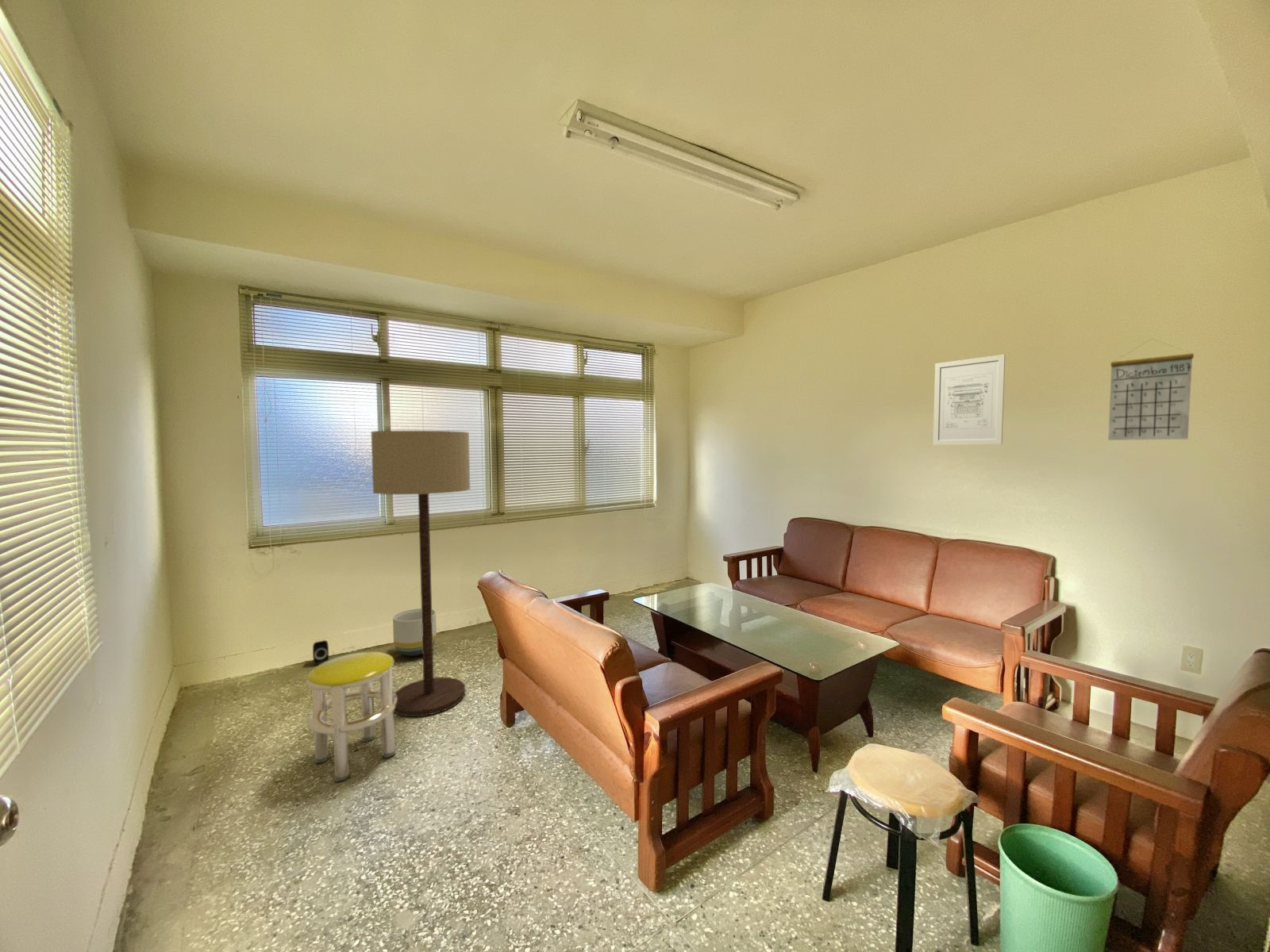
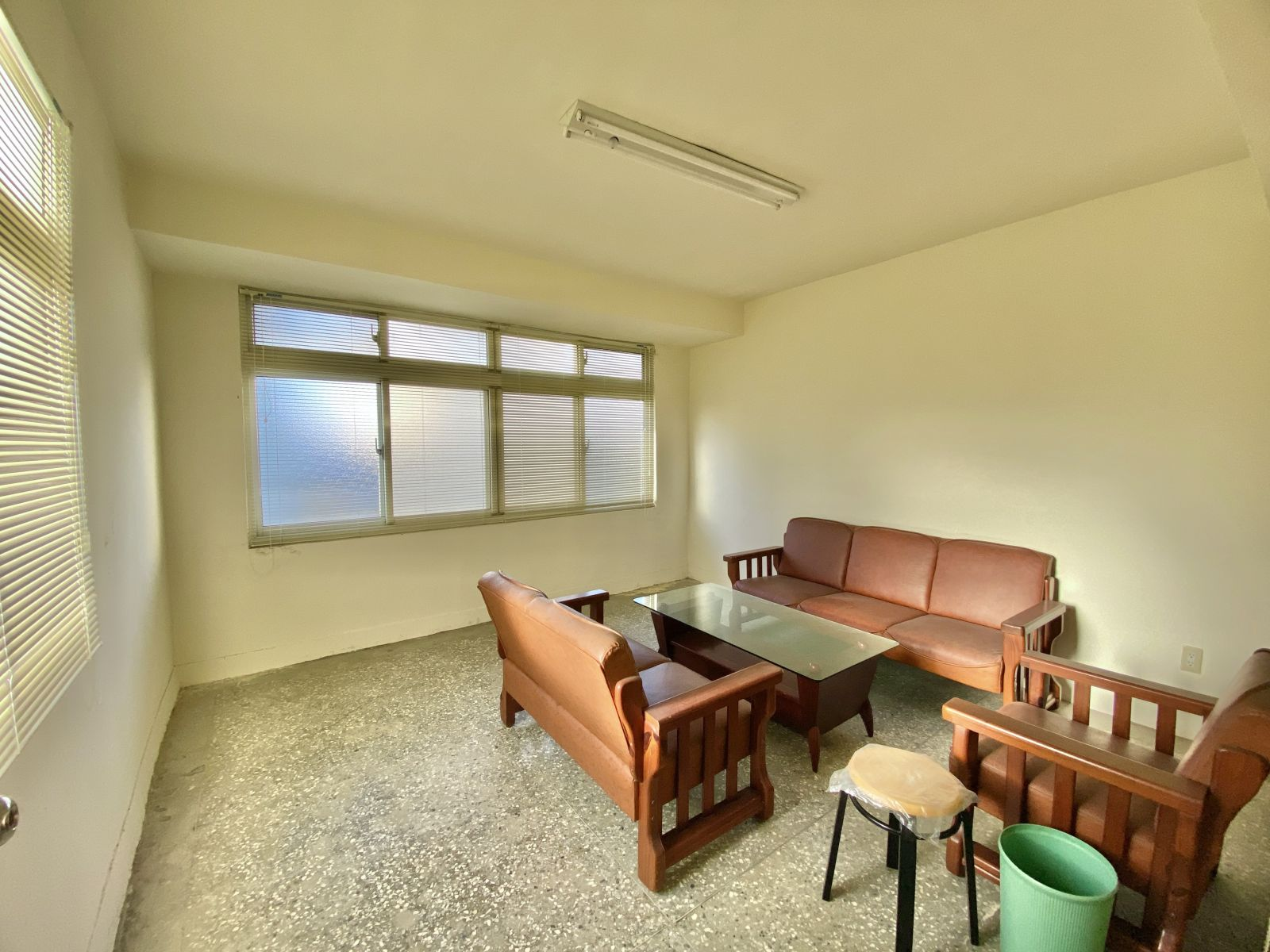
- wall art (967, 401)
- floor lamp (425, 566)
- planter (415, 634)
- speaker (320, 651)
- calendar (1149, 389)
- stool (361, 708)
